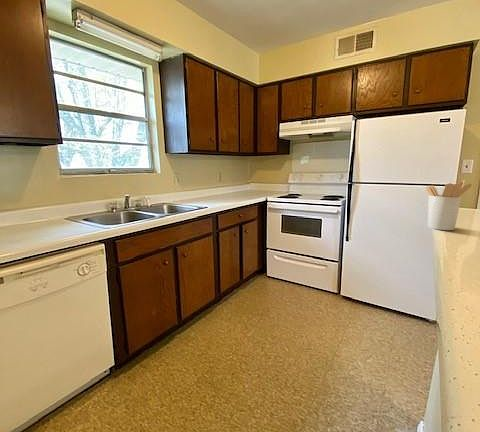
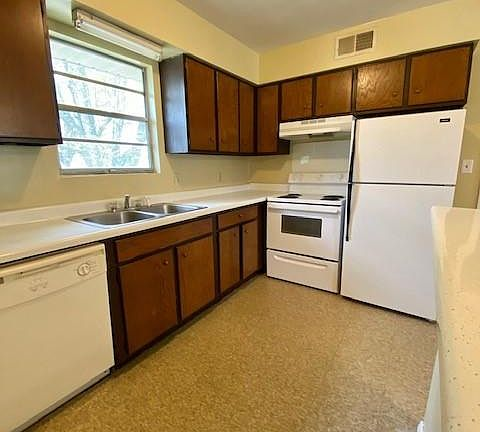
- utensil holder (447, 205)
